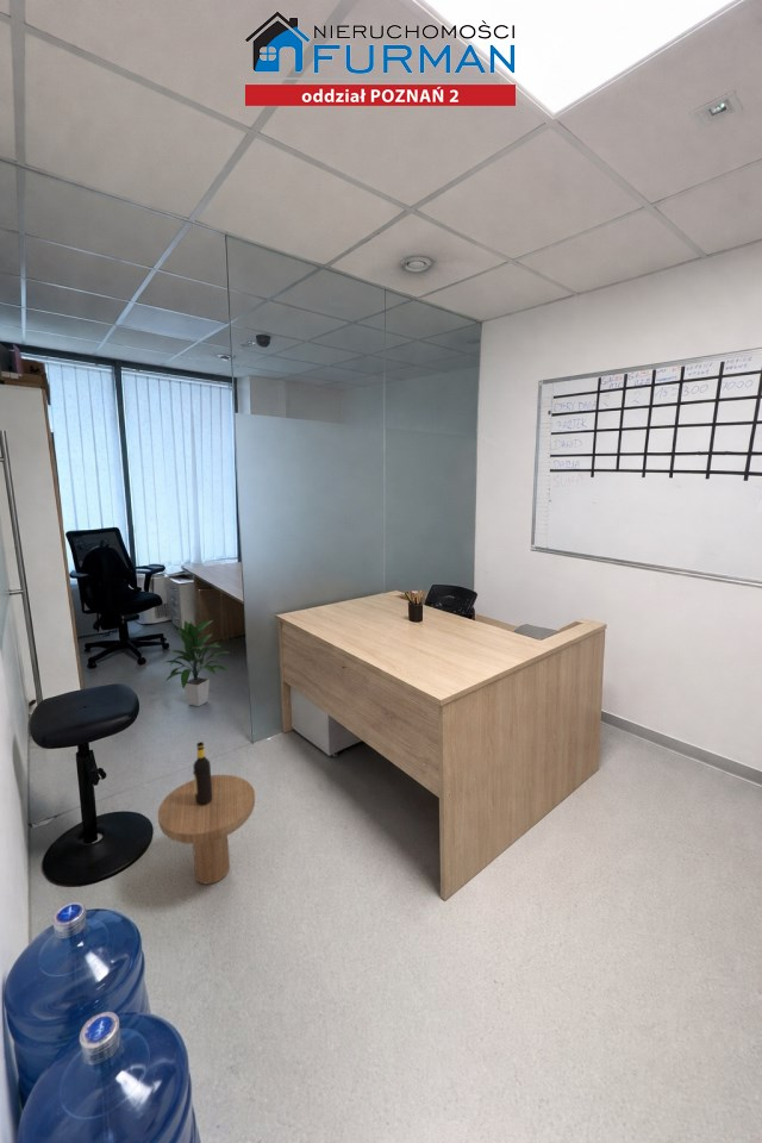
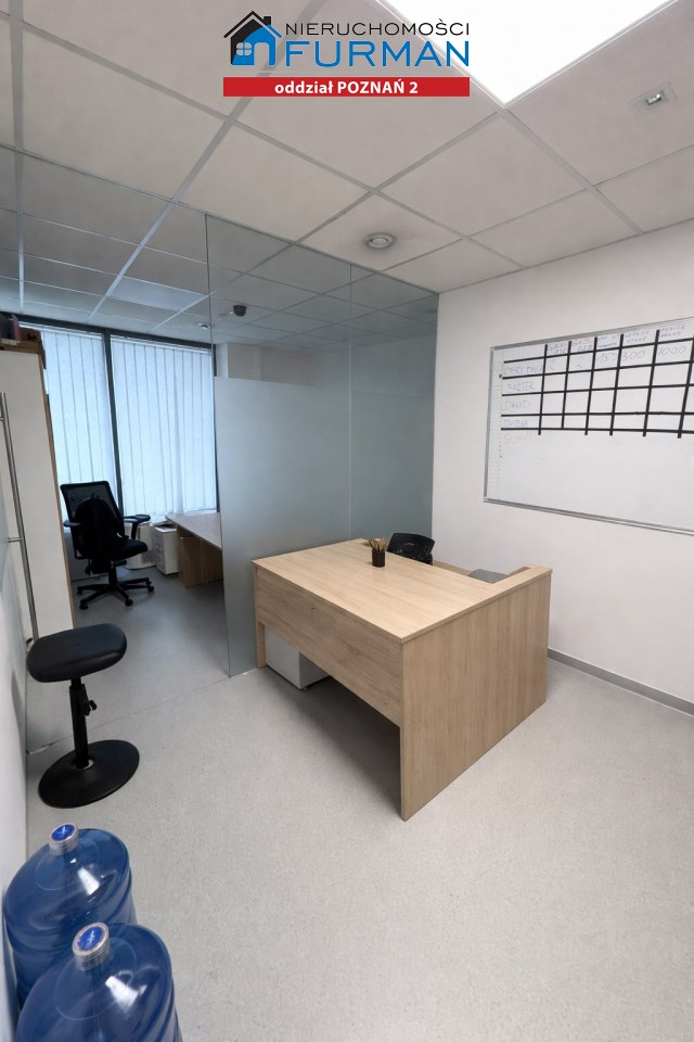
- indoor plant (194, 660)
- side table (207, 808)
